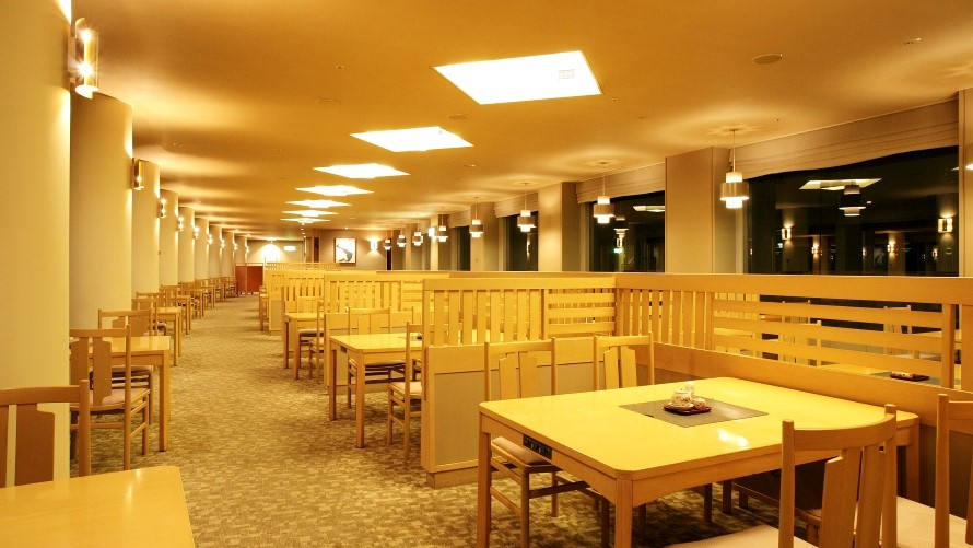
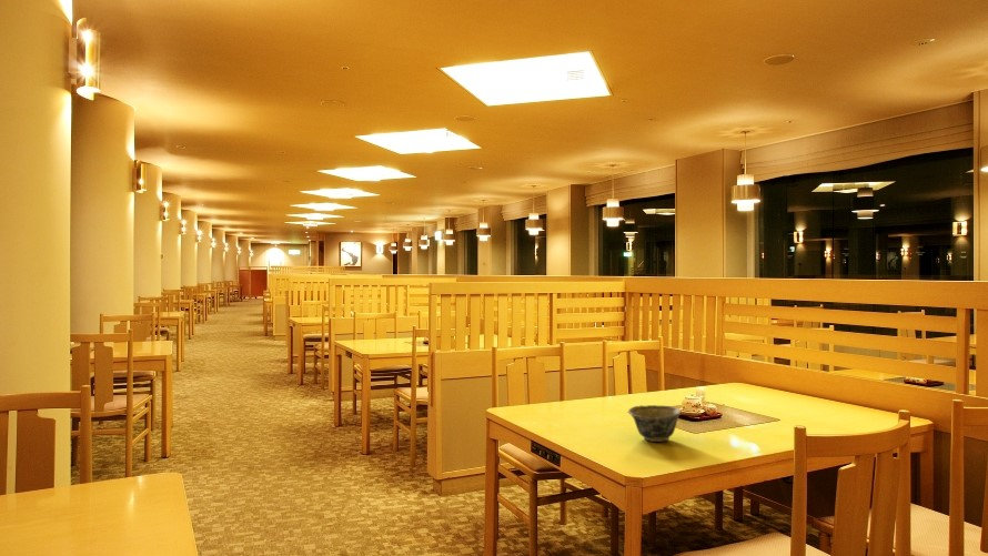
+ bowl (654, 424)
